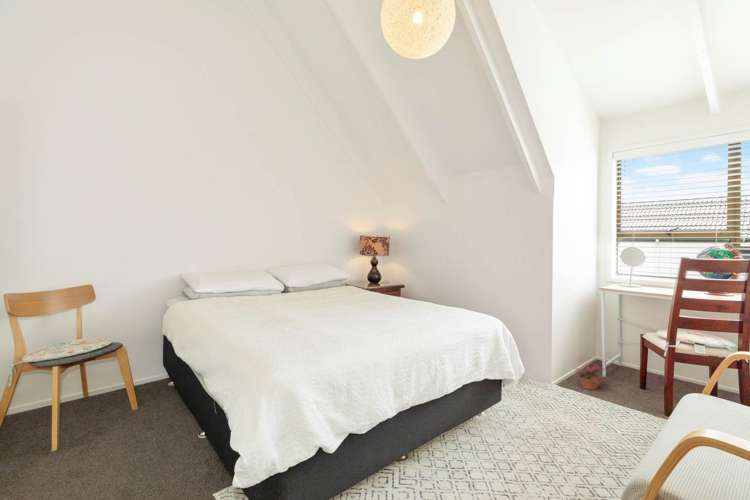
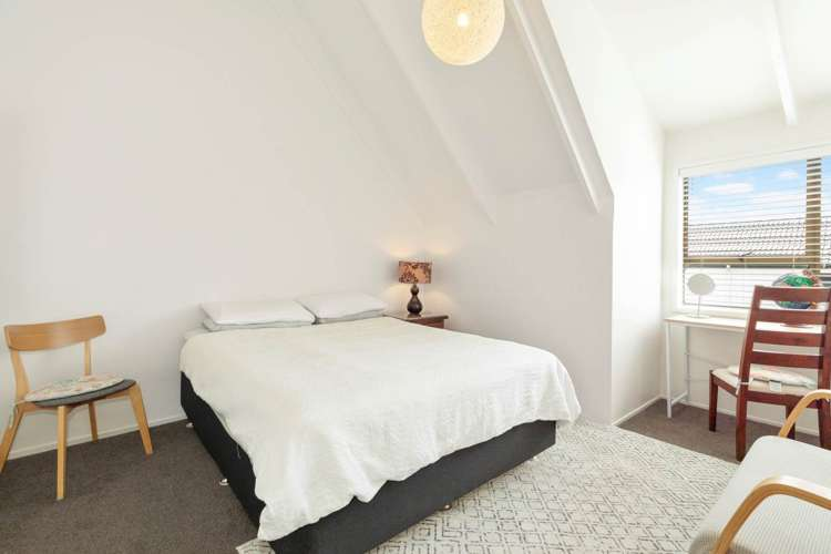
- potted plant (589, 373)
